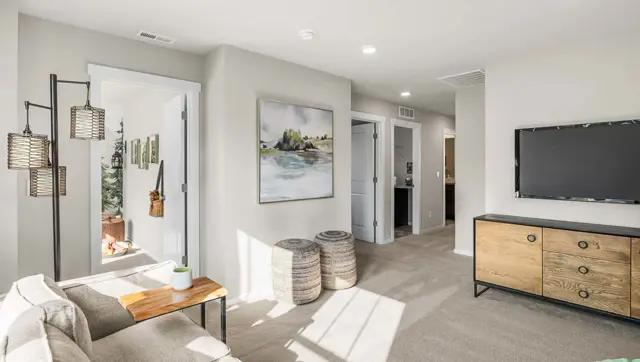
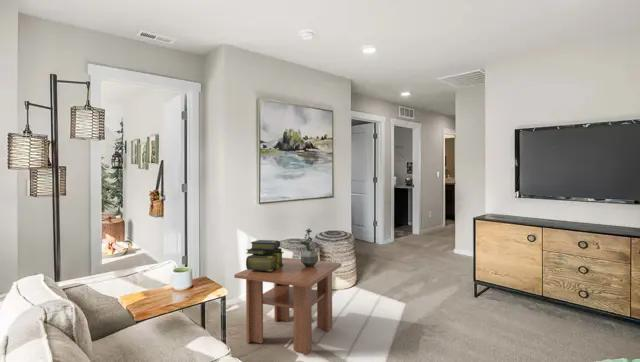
+ coffee table (291, 301)
+ stack of books (265, 253)
+ potted plant (308, 247)
